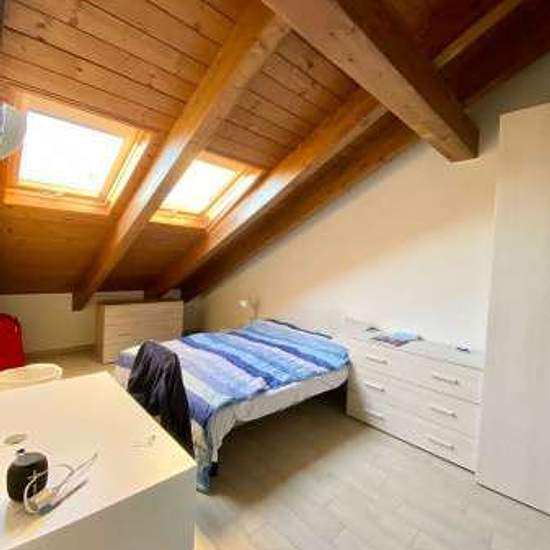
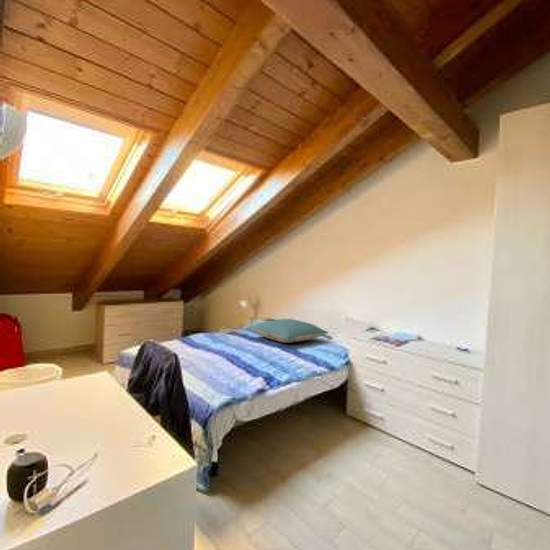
+ pillow (287, 330)
